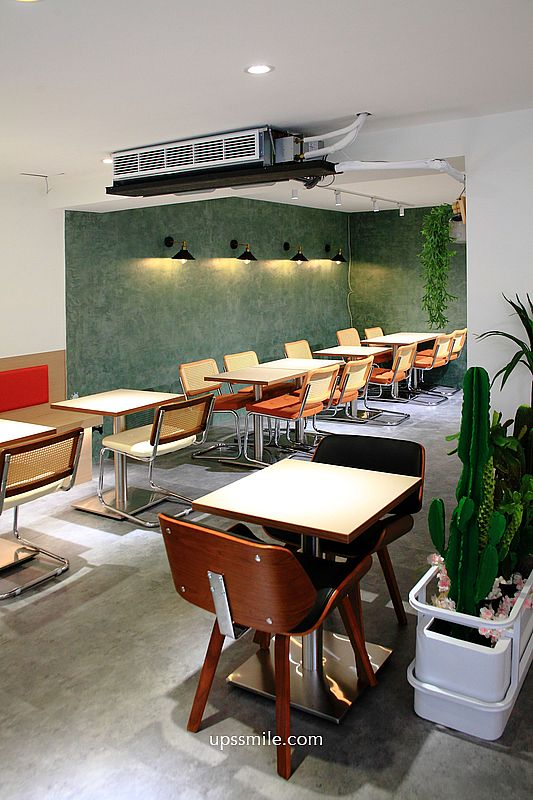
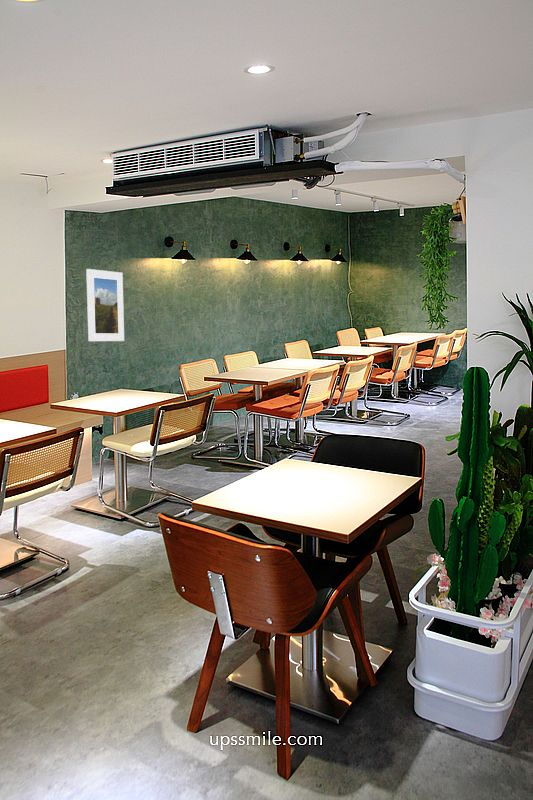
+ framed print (105, 306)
